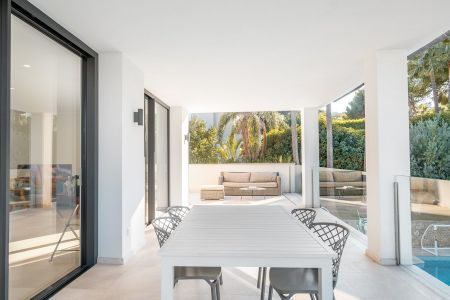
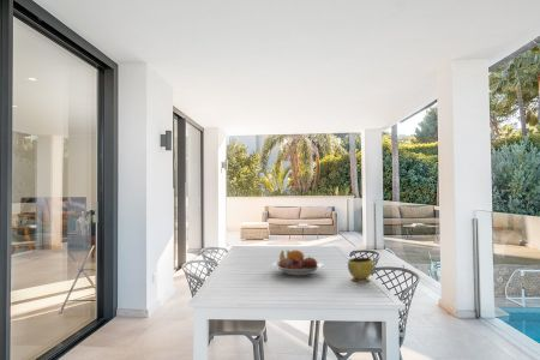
+ bowl (360, 269)
+ fruit bowl (298, 262)
